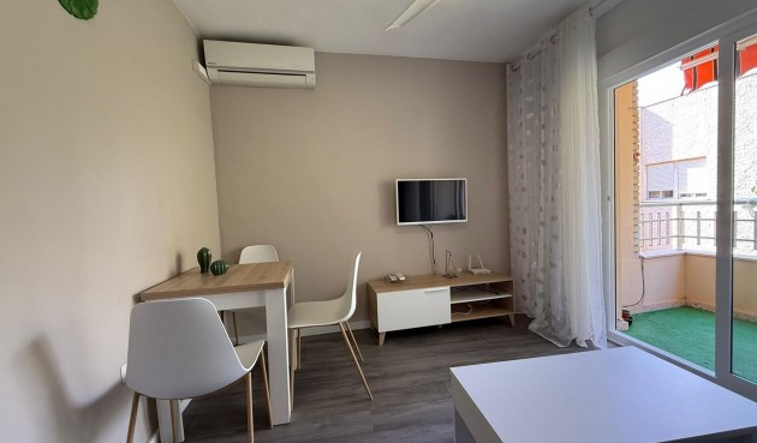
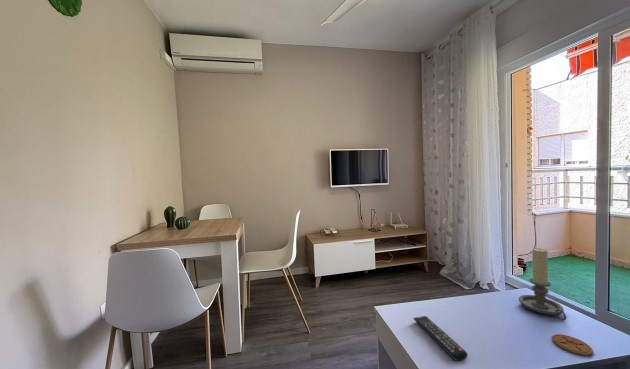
+ coaster (571, 344)
+ remote control (437, 335)
+ candle holder (543, 279)
